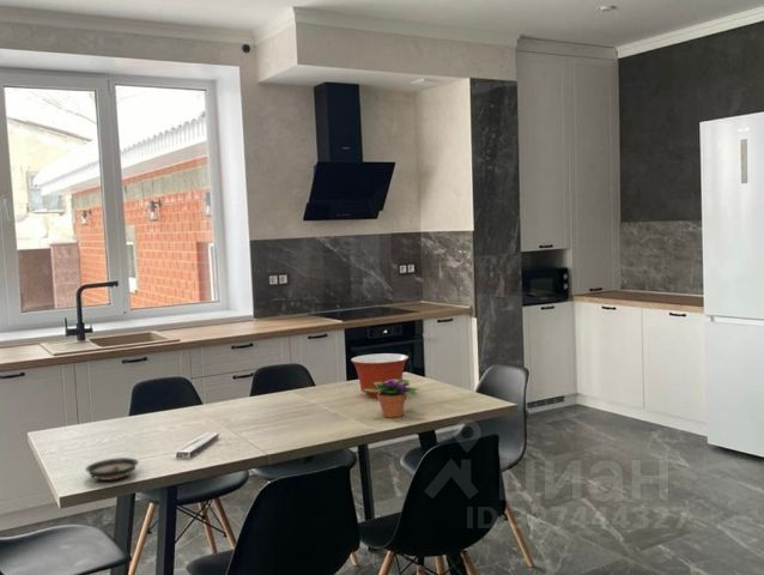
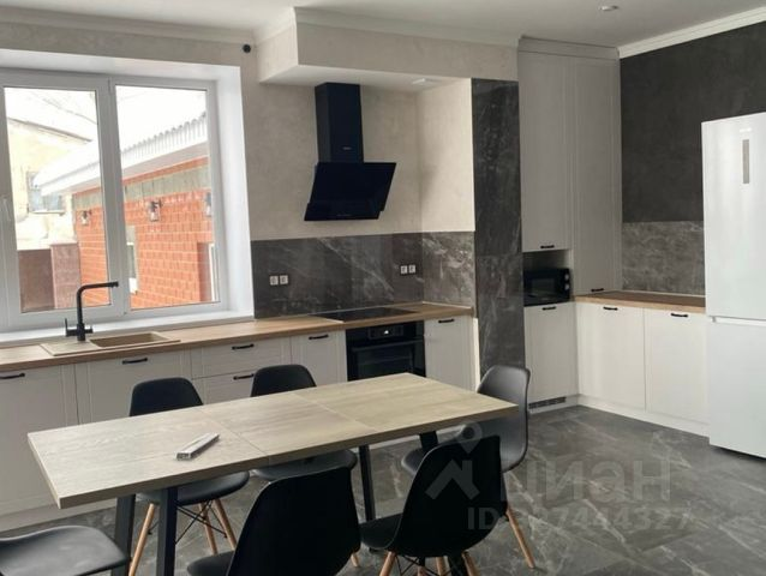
- mixing bowl (380, 376)
- potted flower (390, 397)
- saucer (113, 471)
